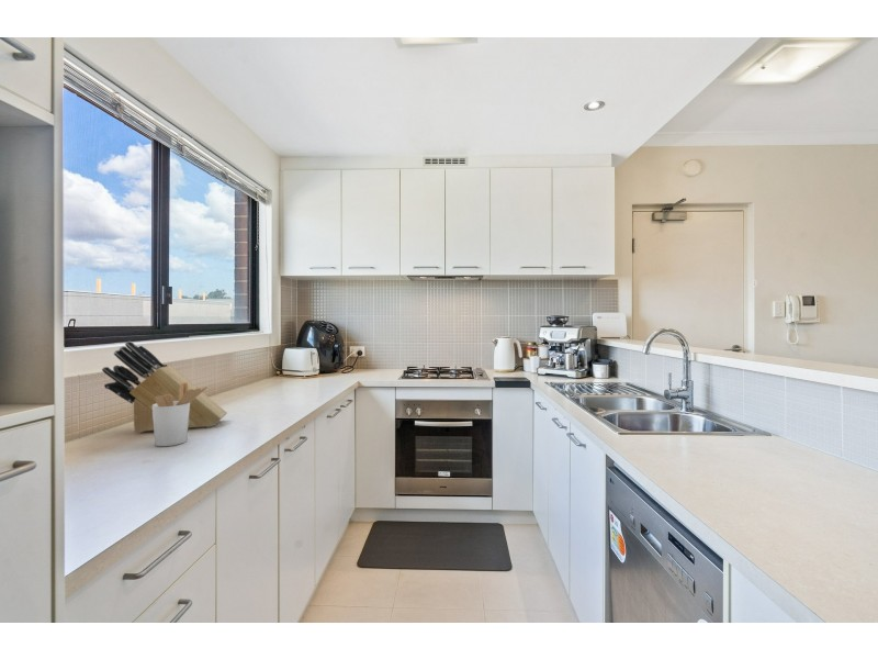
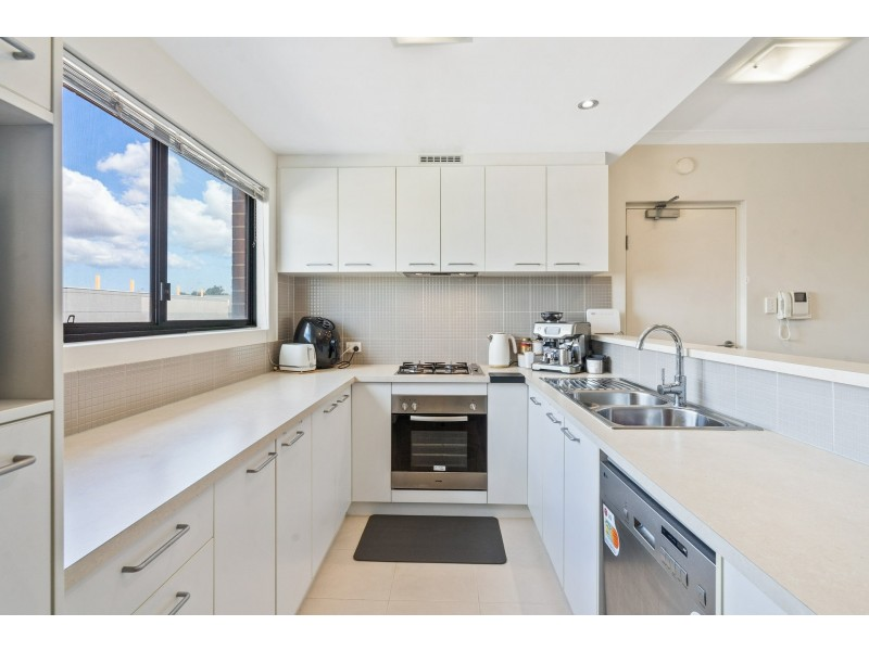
- knife block (168, 383)
- utensil holder (179, 413)
